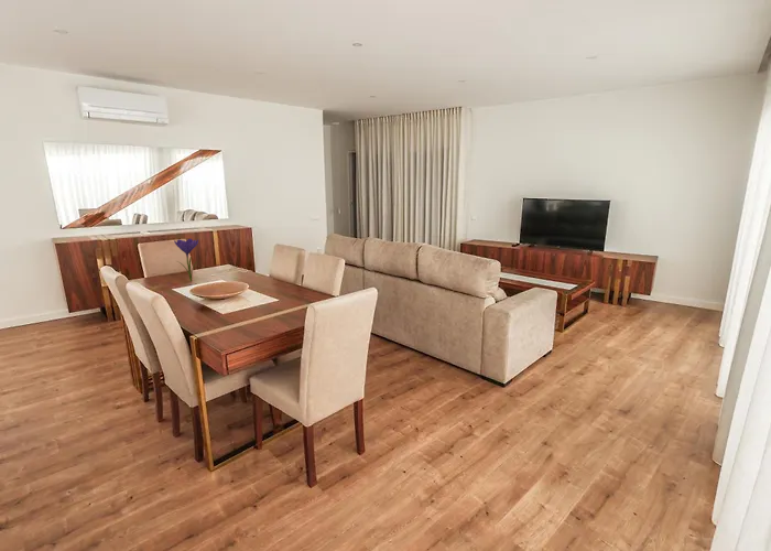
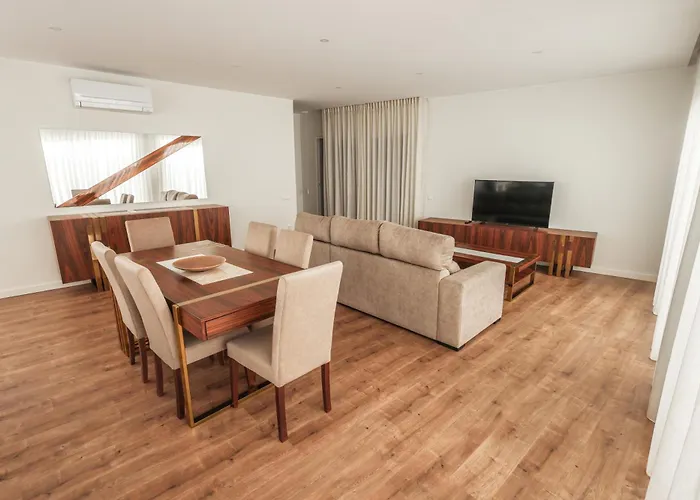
- flower (187, 260)
